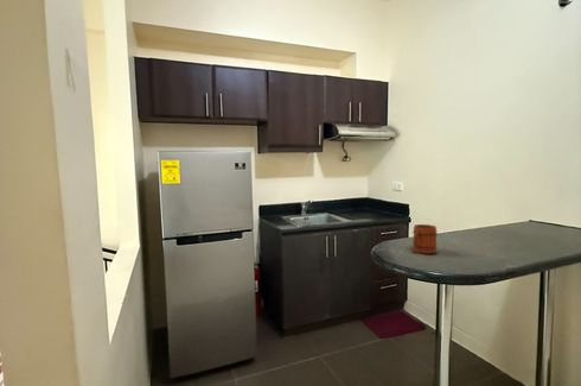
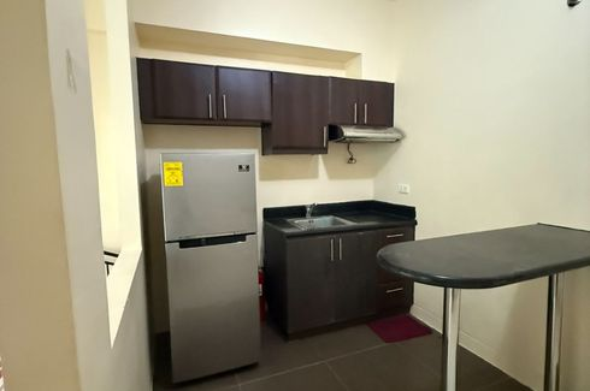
- mug (422, 239)
